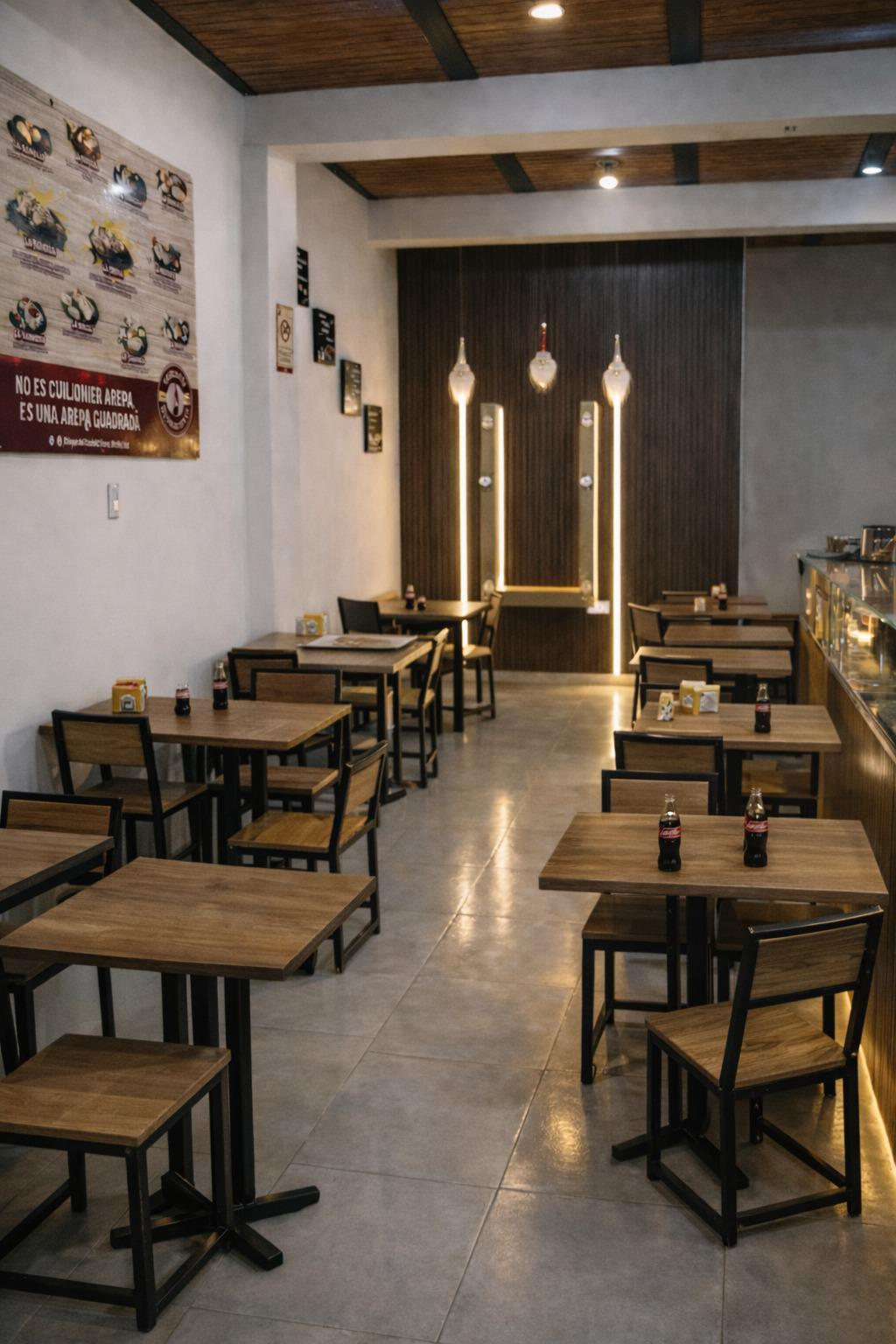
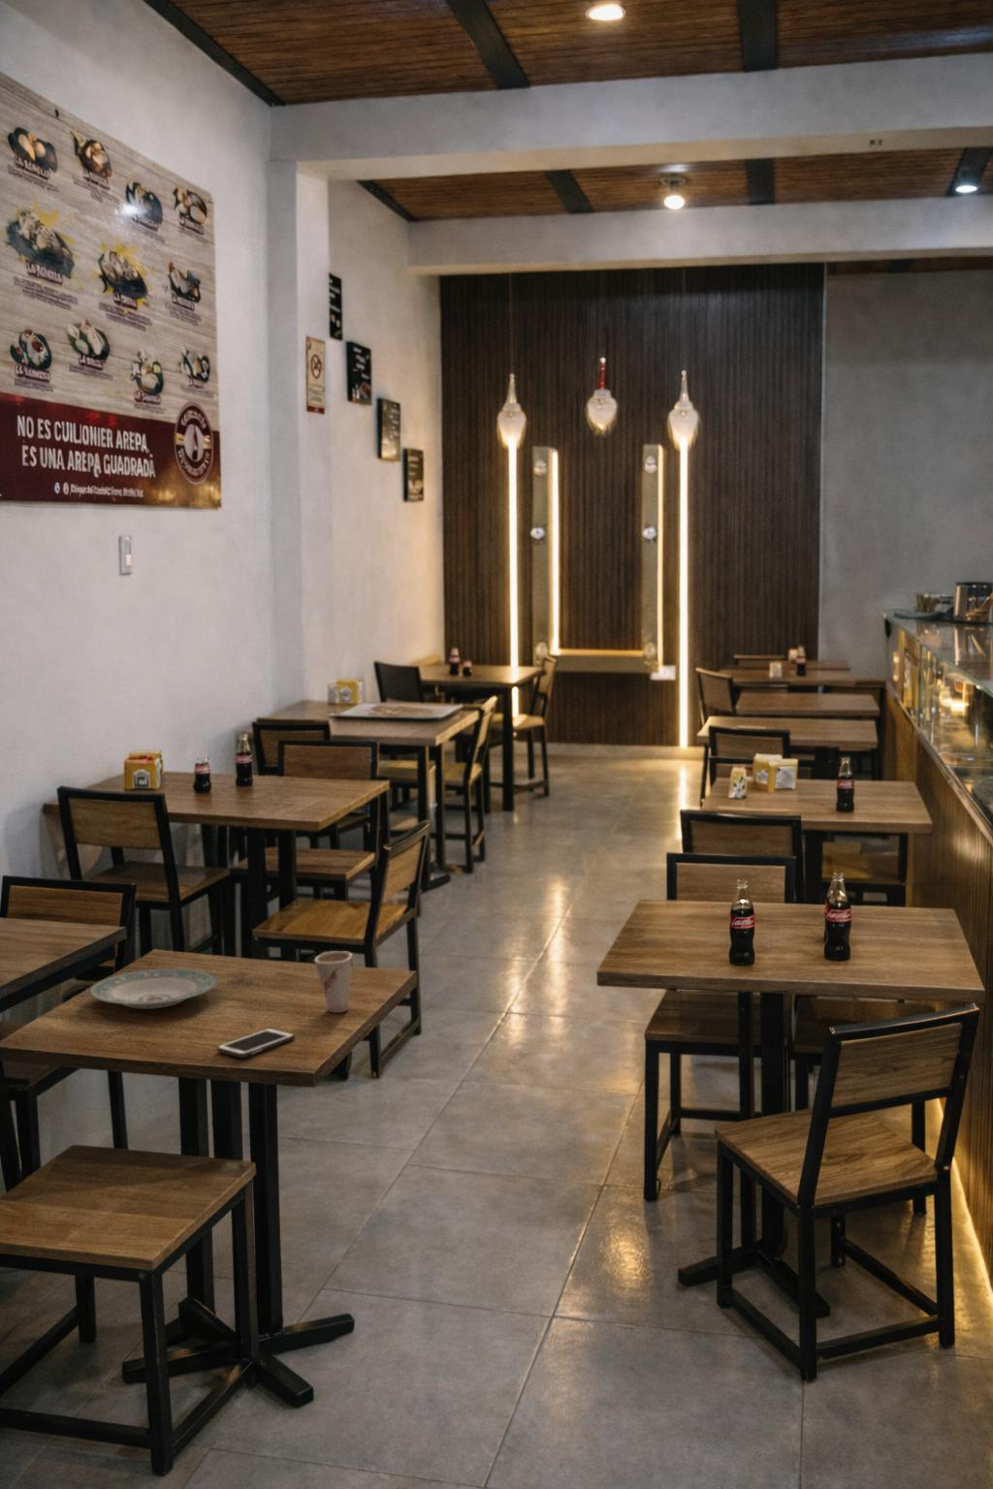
+ plate (154, 993)
+ cell phone (256, 1043)
+ cup (334, 983)
